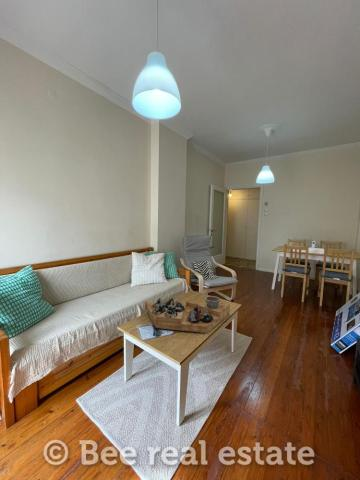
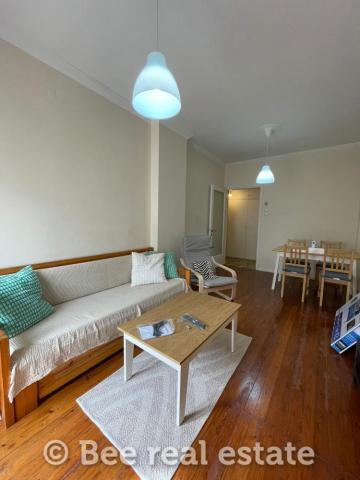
- decorative tray (190, 306)
